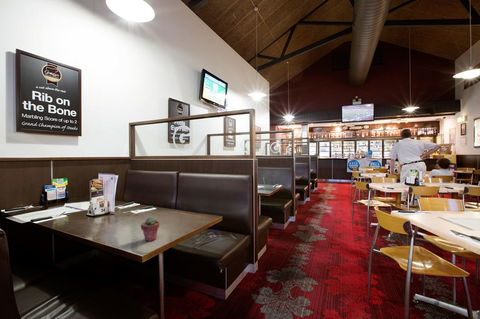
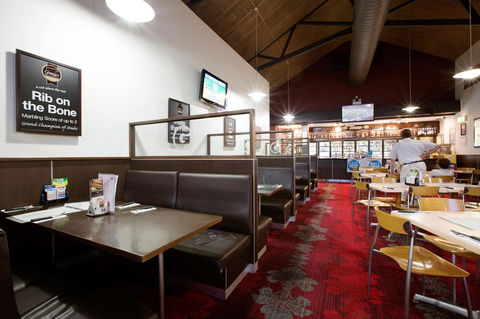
- potted succulent (150, 227)
